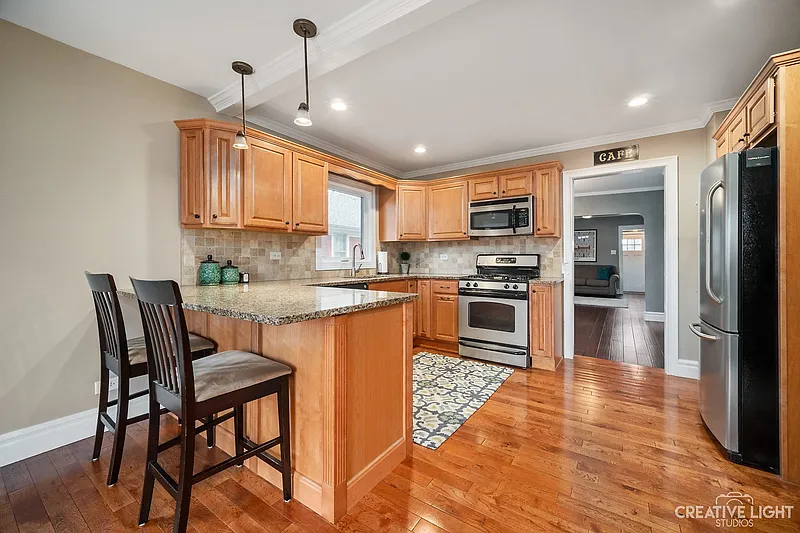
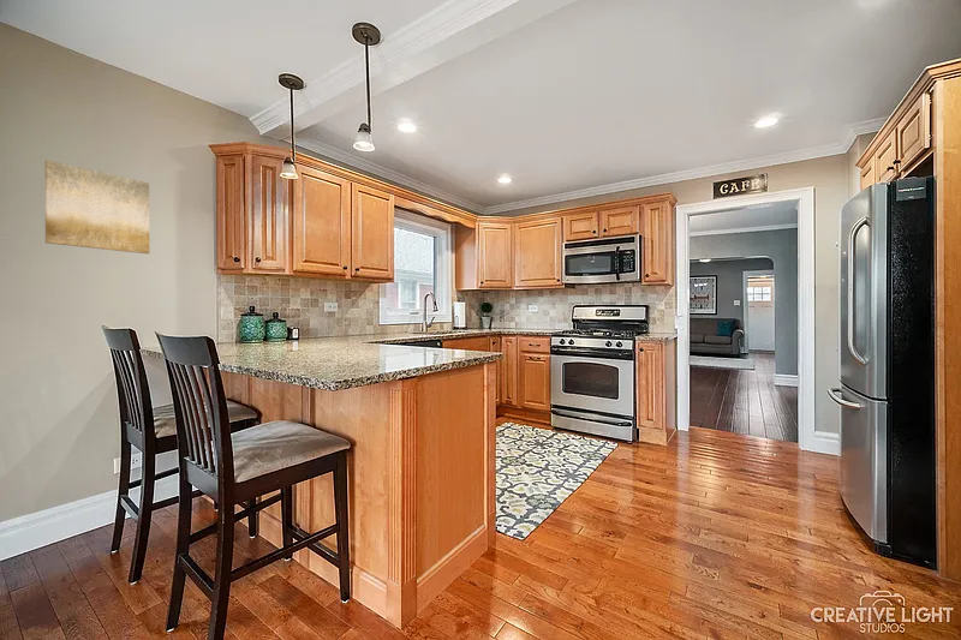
+ wall art (101, 210)
